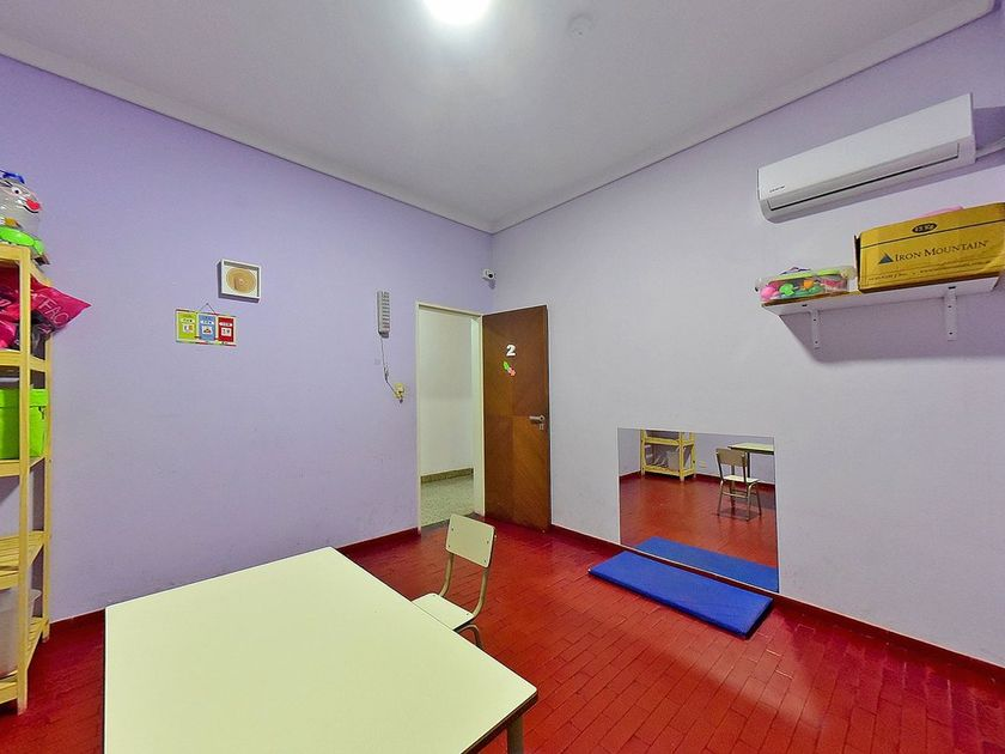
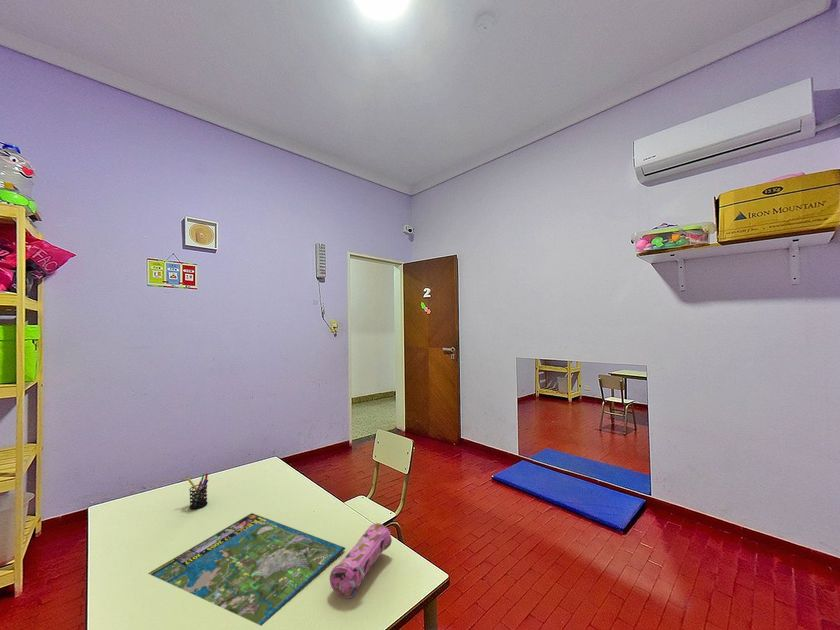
+ pencil case (363, 556)
+ board game (250, 560)
+ pen holder (200, 488)
